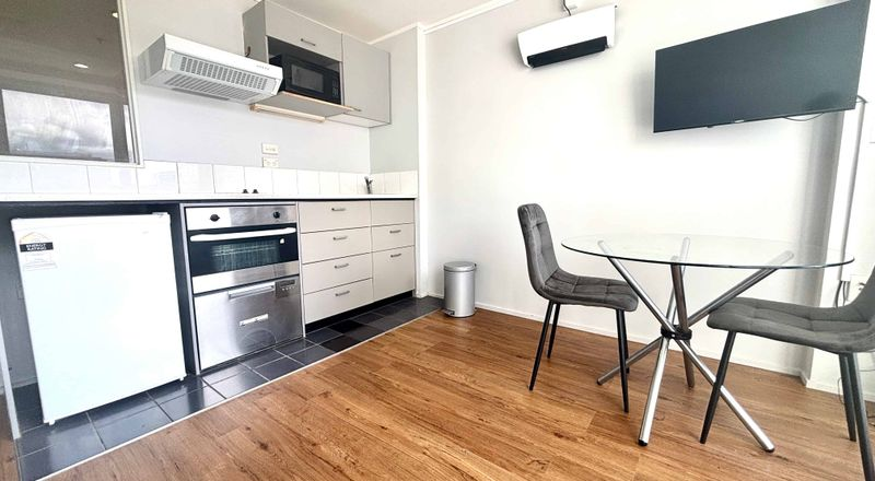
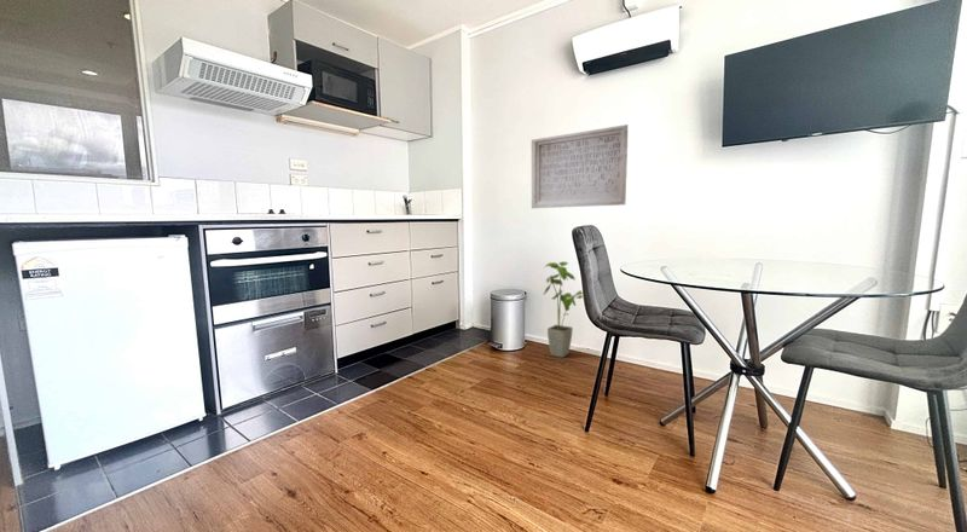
+ house plant (564, 308)
+ stone plaque (575, 169)
